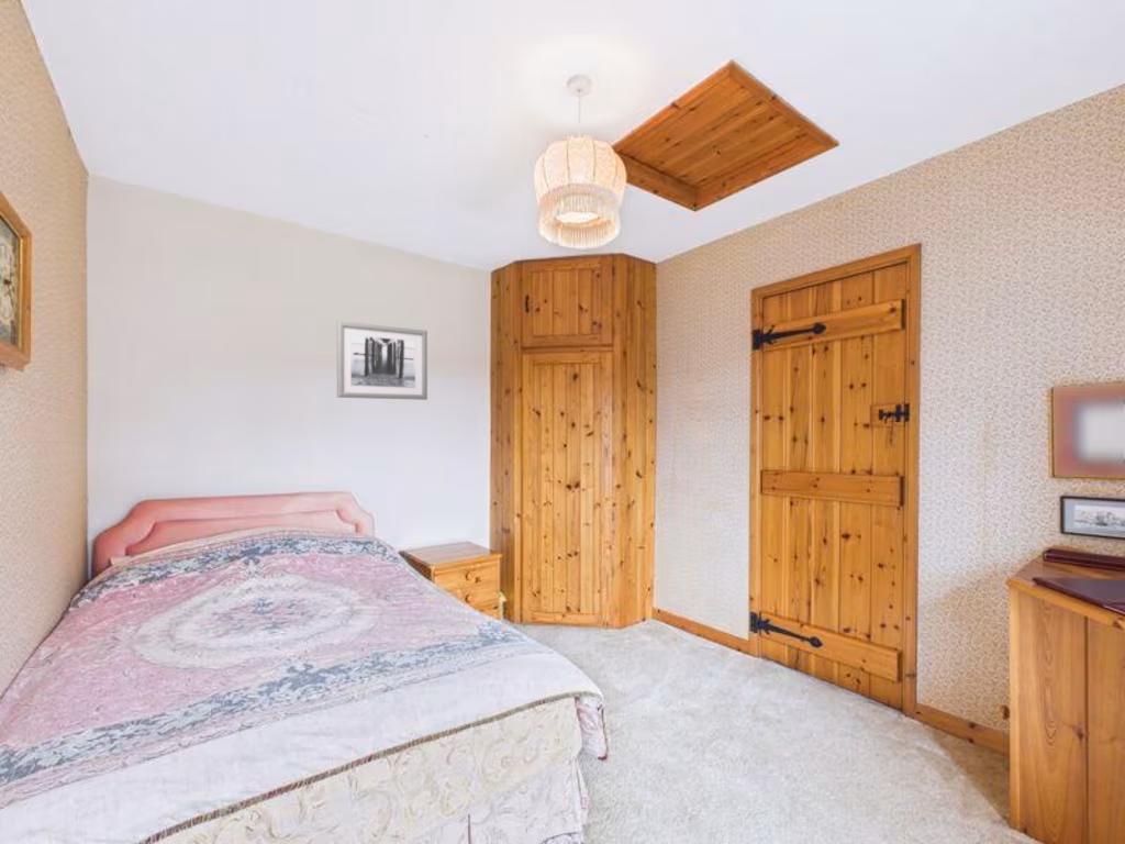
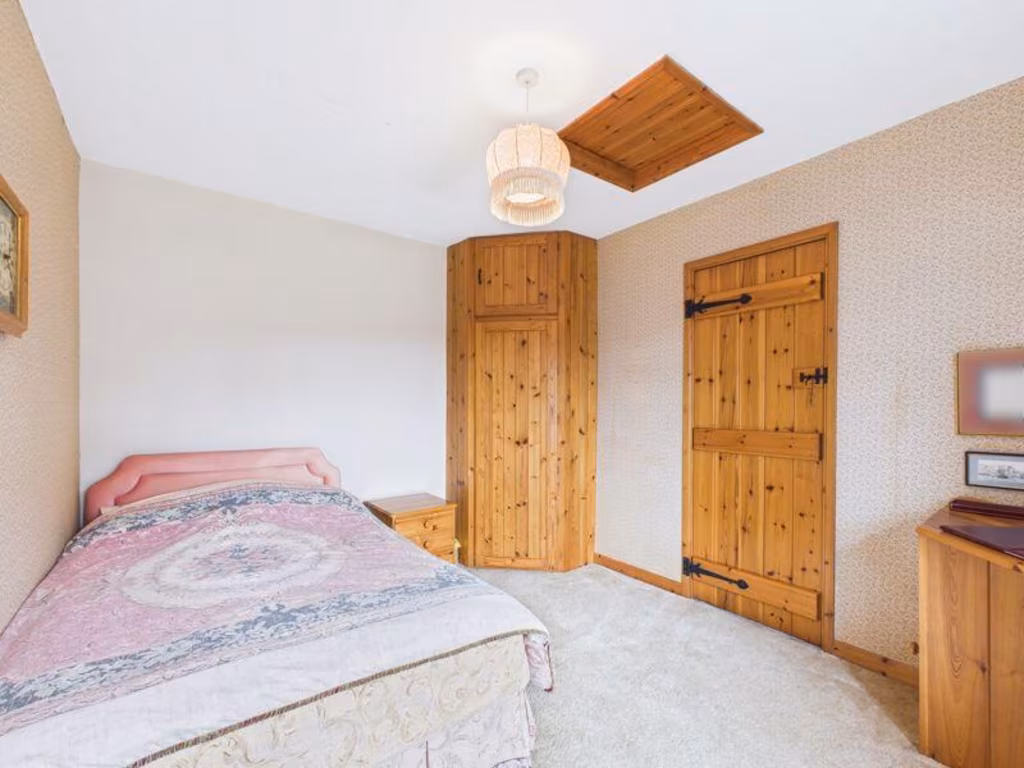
- wall art (383, 362)
